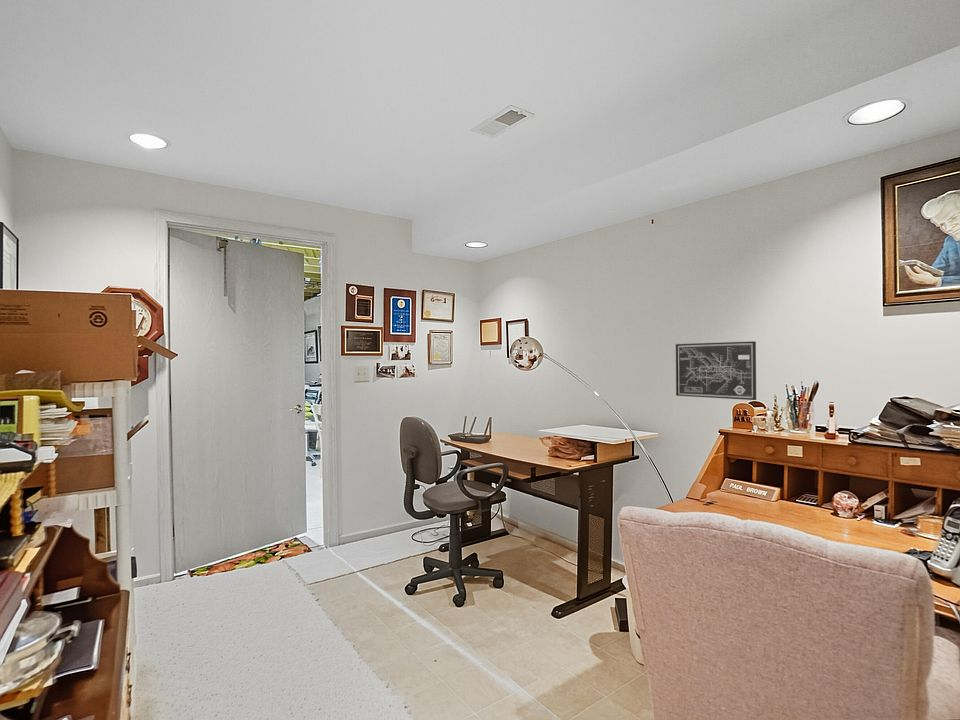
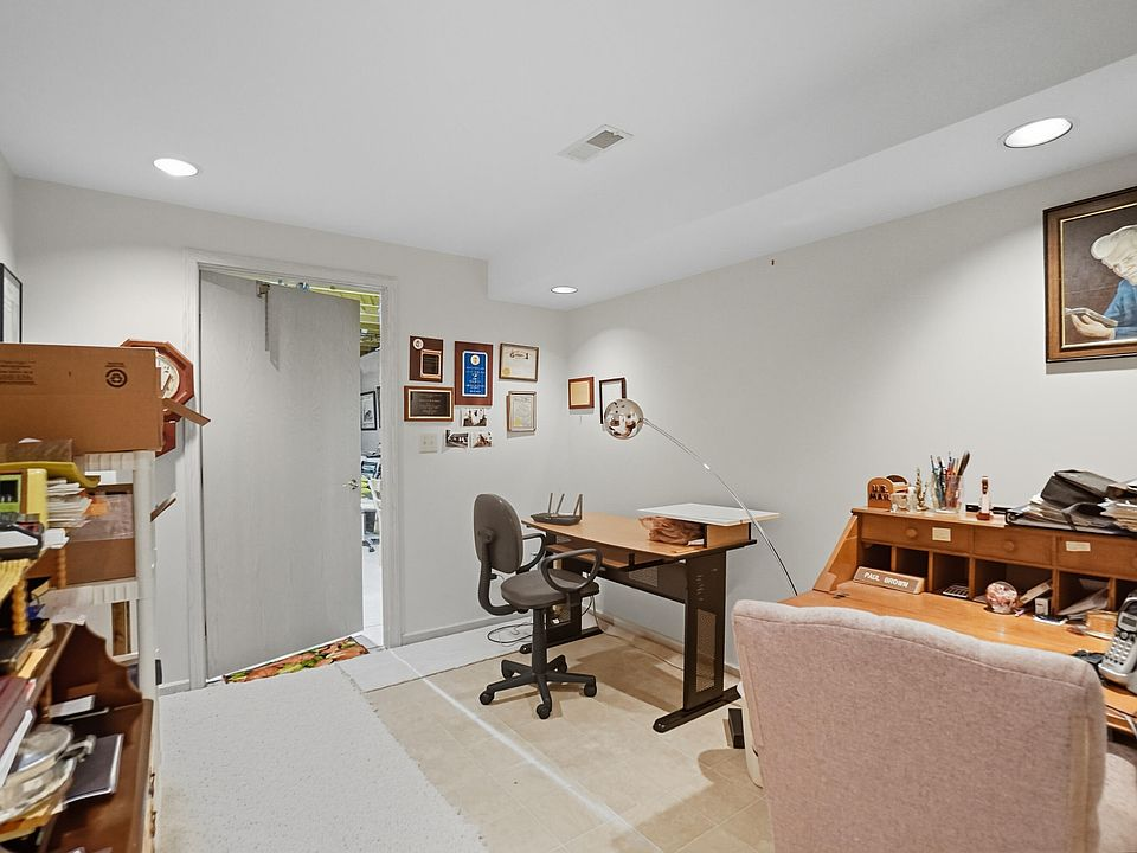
- wall art (713, 370)
